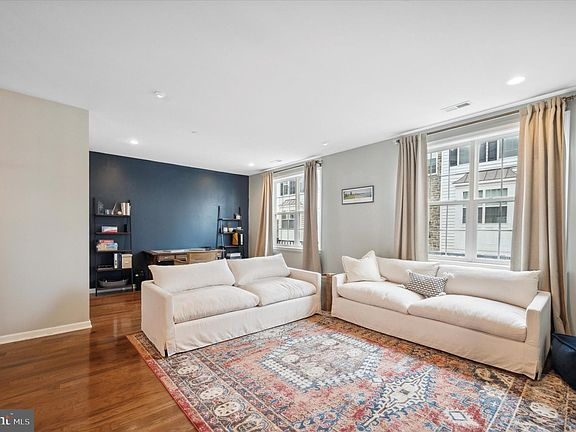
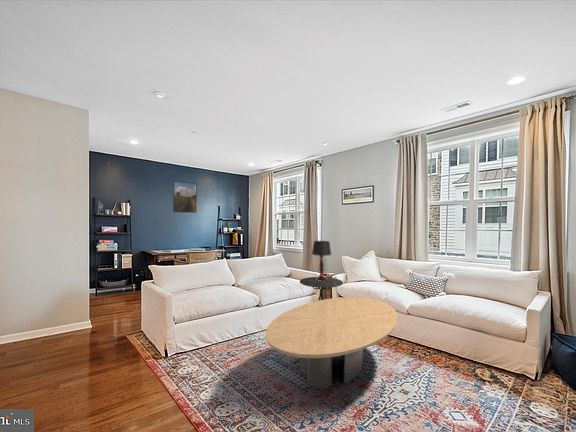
+ coffee table (336, 344)
+ side table (319, 300)
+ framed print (185, 197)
+ table lamp (321, 260)
